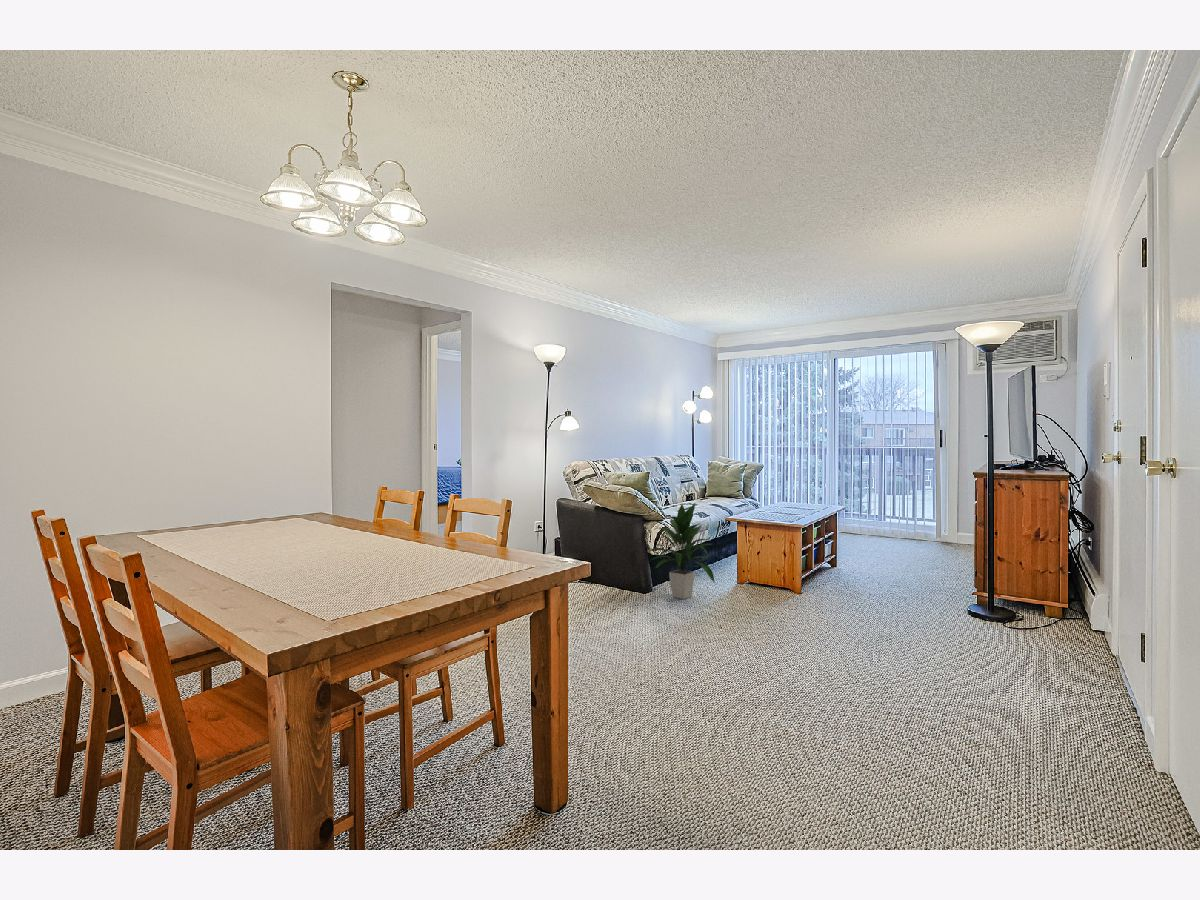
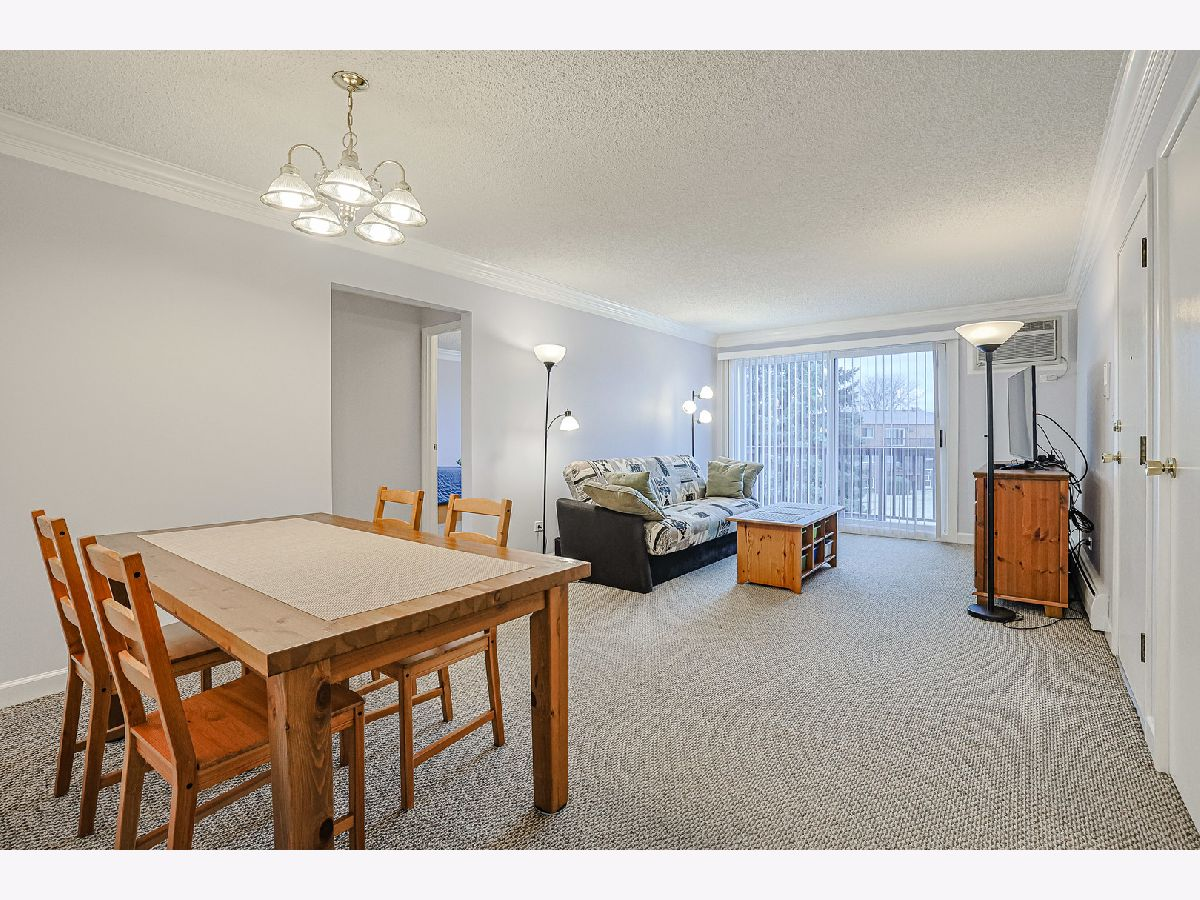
- indoor plant (683, 550)
